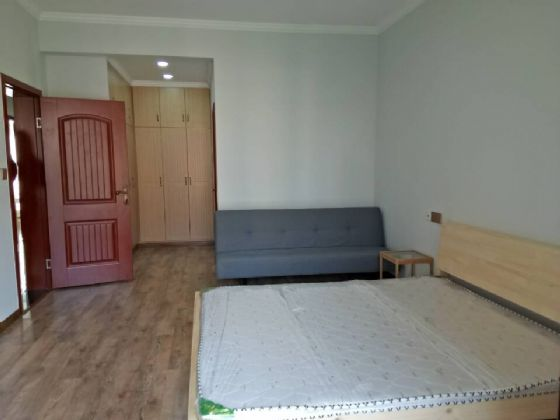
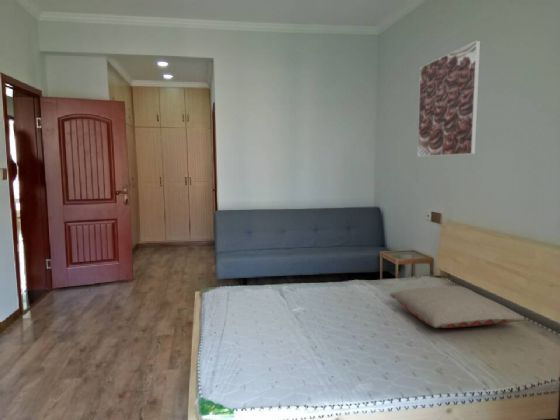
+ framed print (444, 106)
+ pillow (450, 305)
